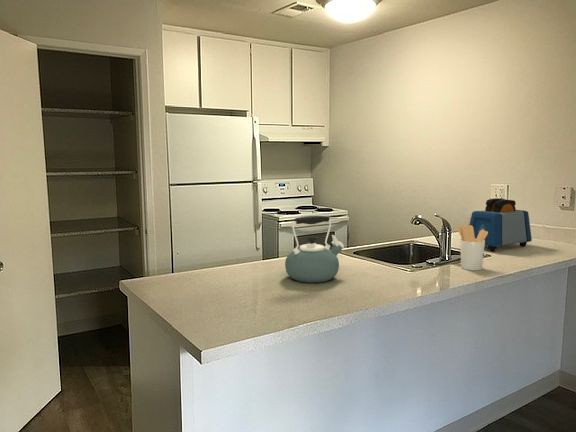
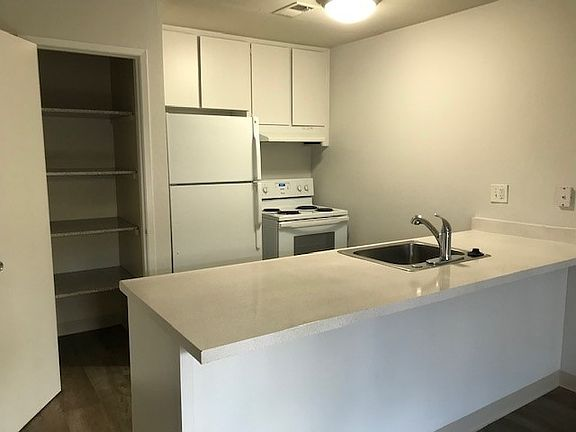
- utensil holder (469, 246)
- kettle (316, 246)
- toaster (499, 223)
